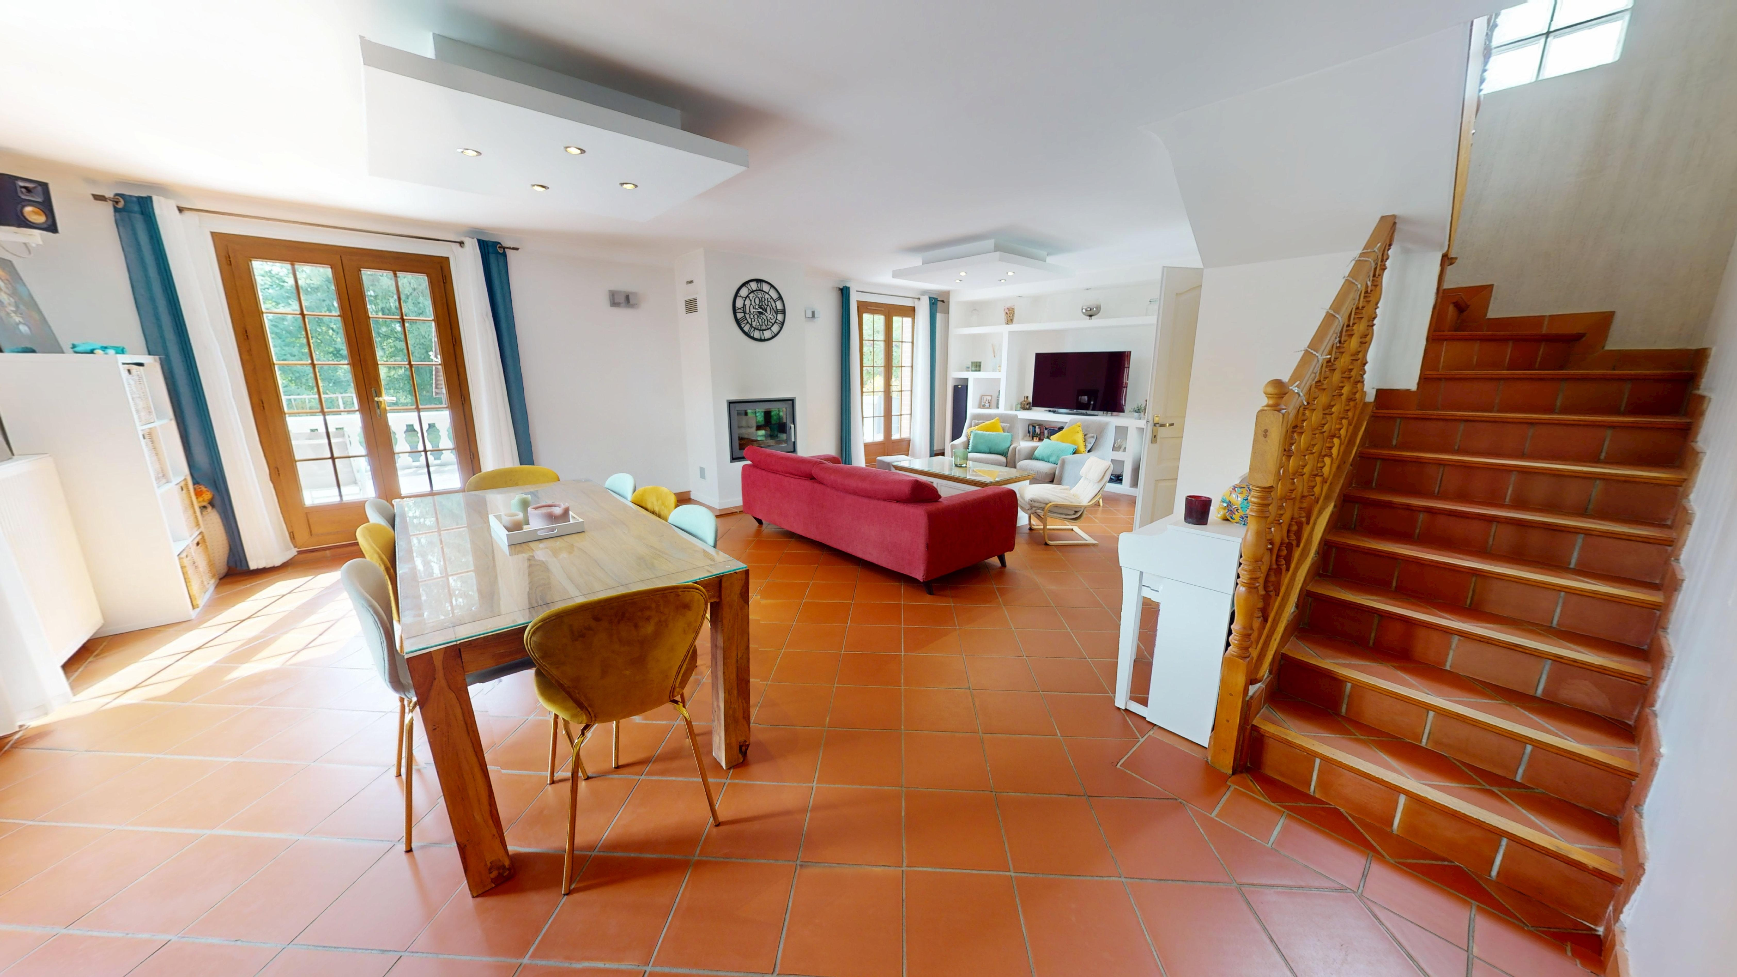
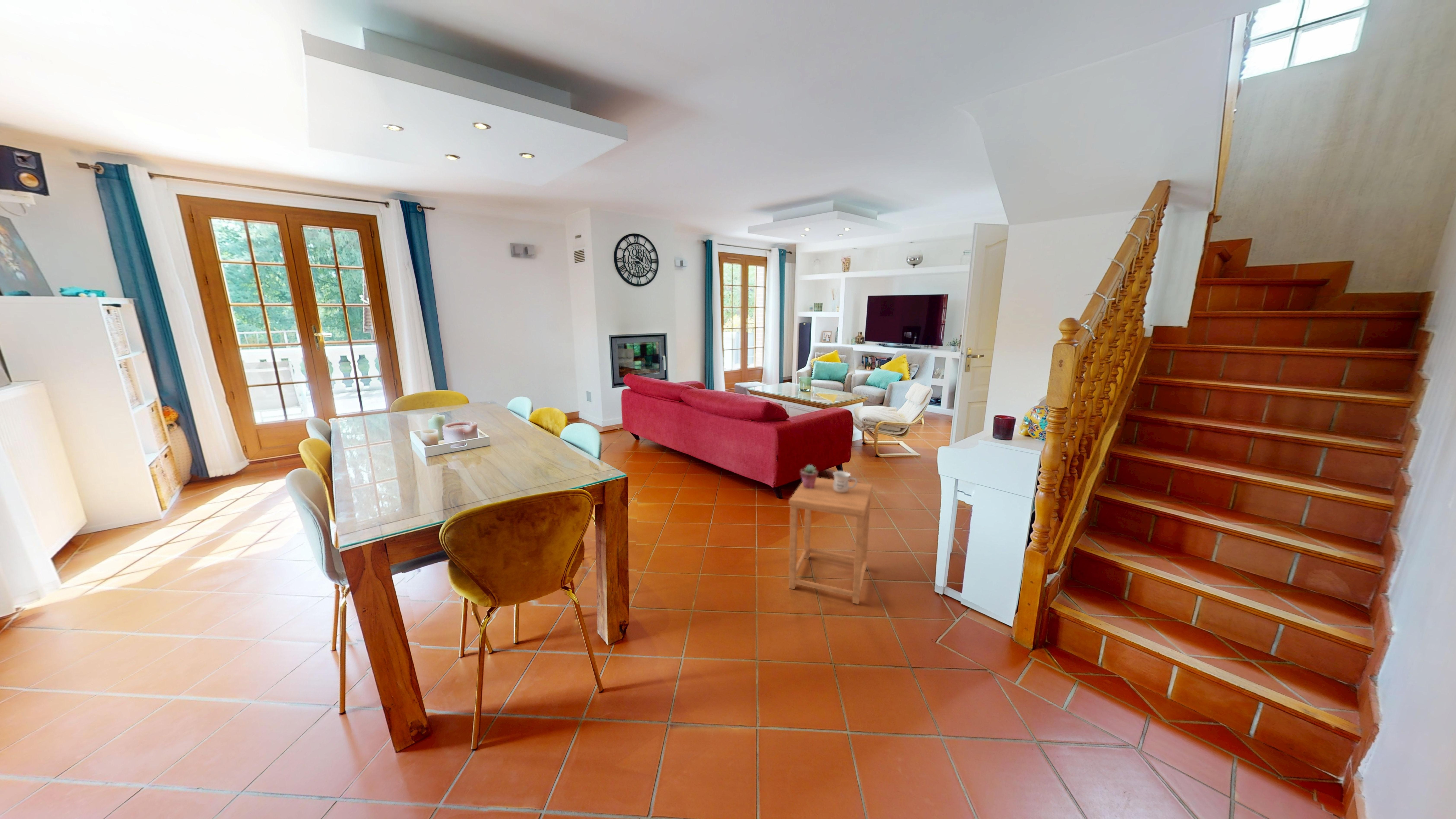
+ potted succulent (809, 475)
+ side table (828, 551)
+ mug (845, 482)
